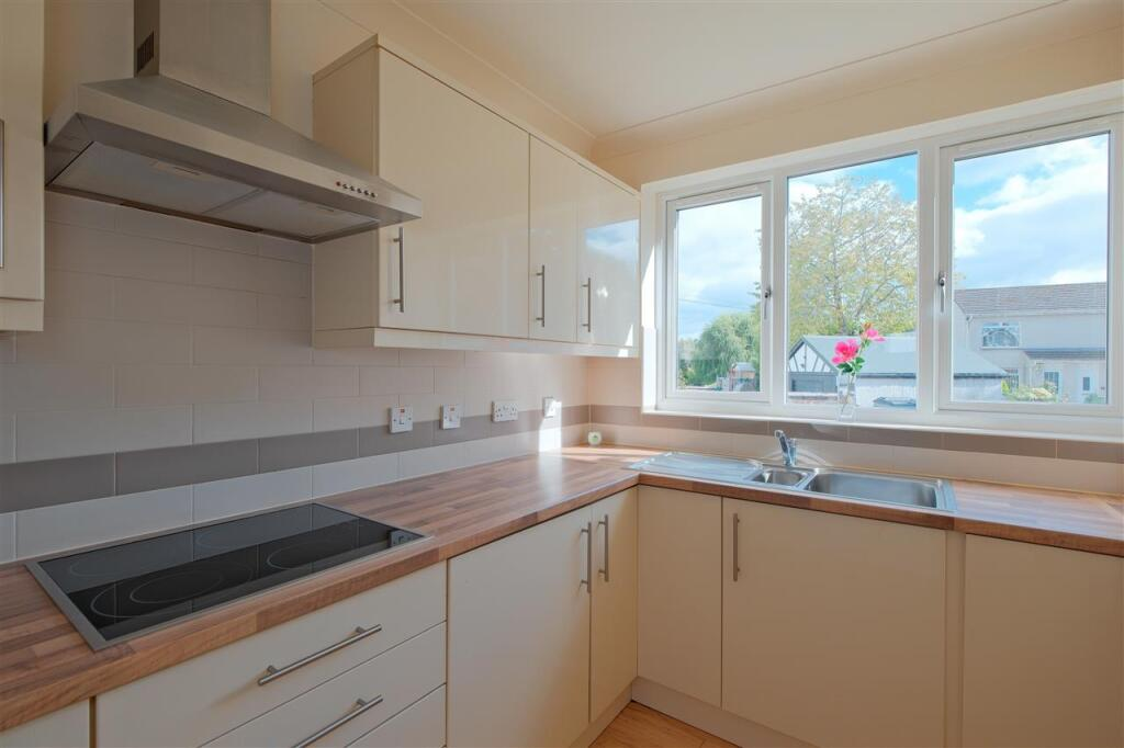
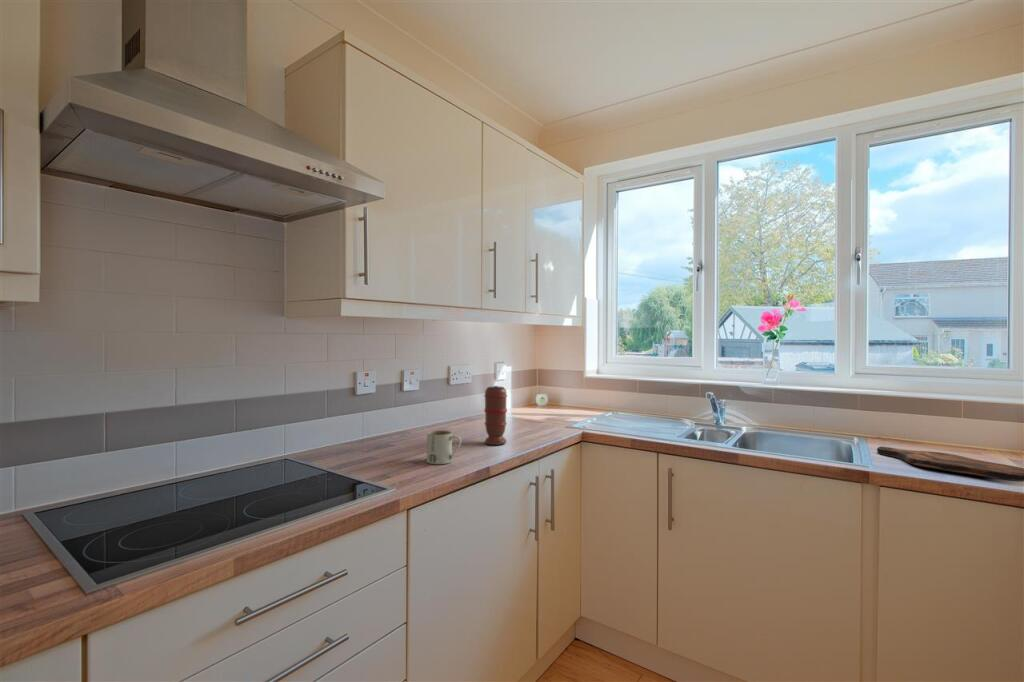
+ cutting board (943, 461)
+ spice grinder (495, 414)
+ mug (444, 447)
